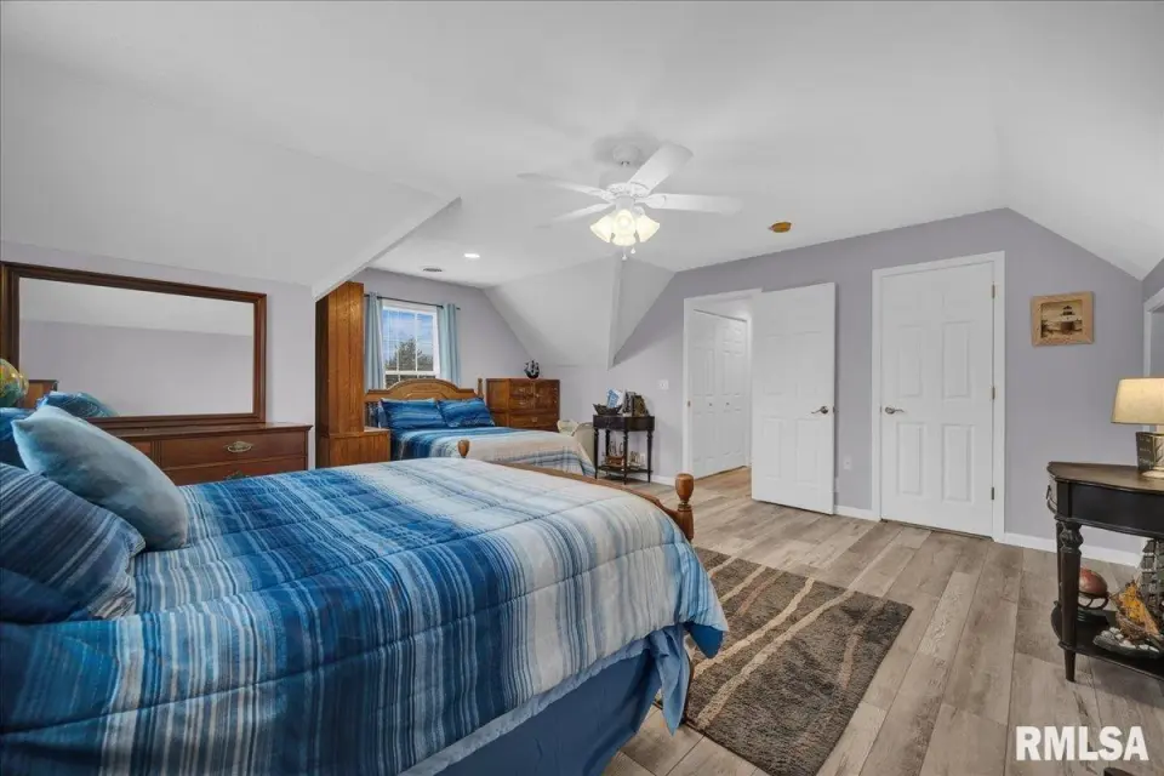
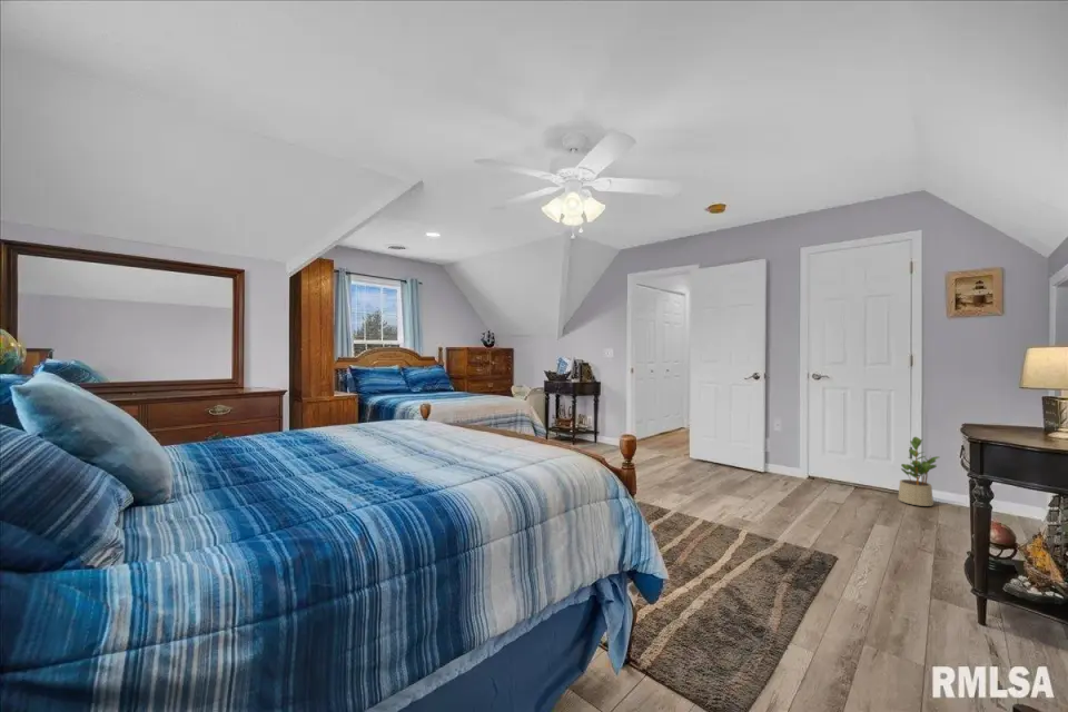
+ potted plant (918, 469)
